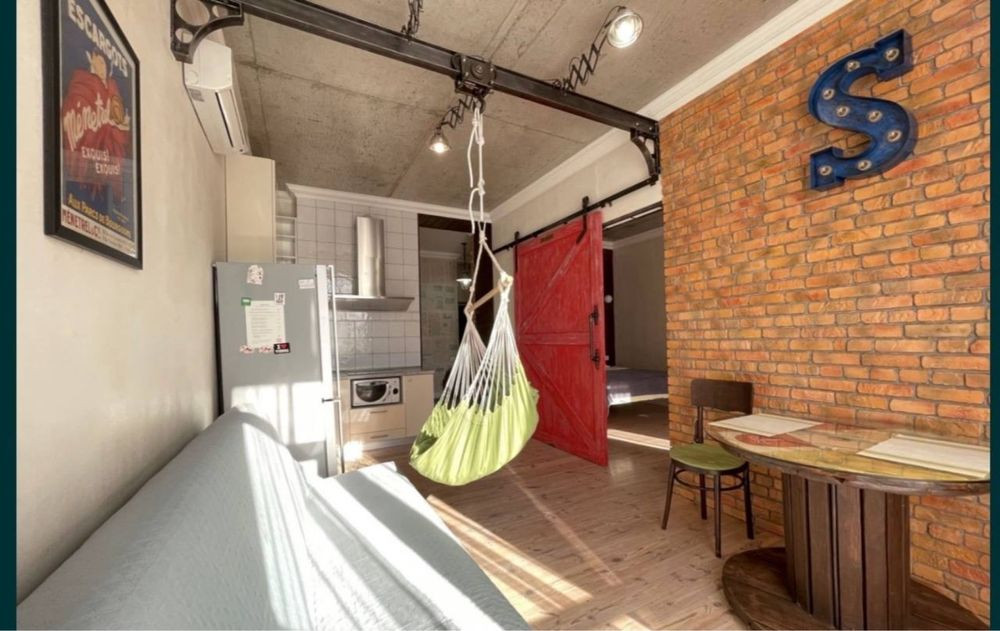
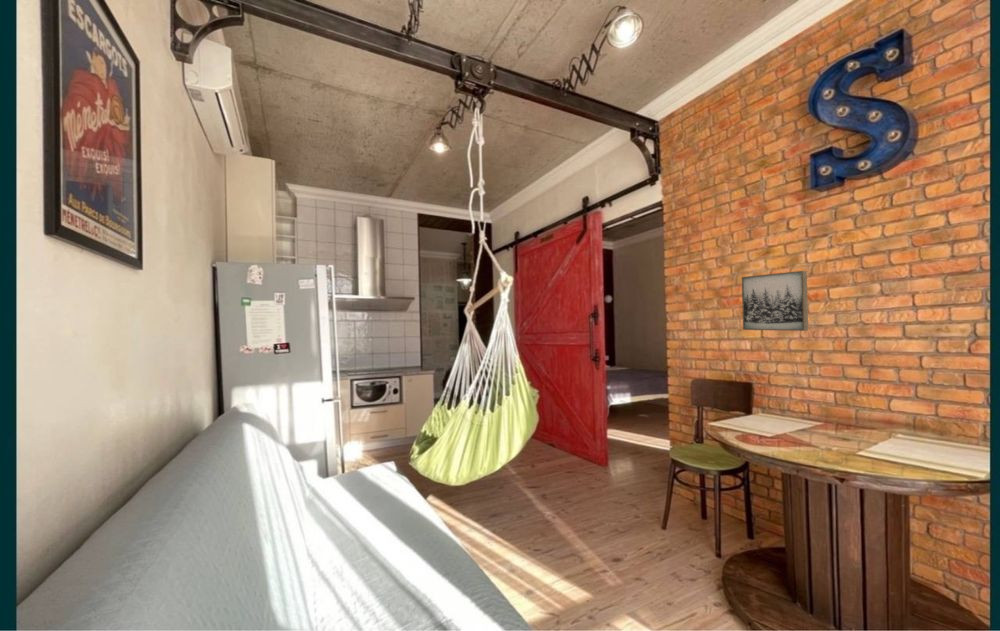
+ wall art (772, 302)
